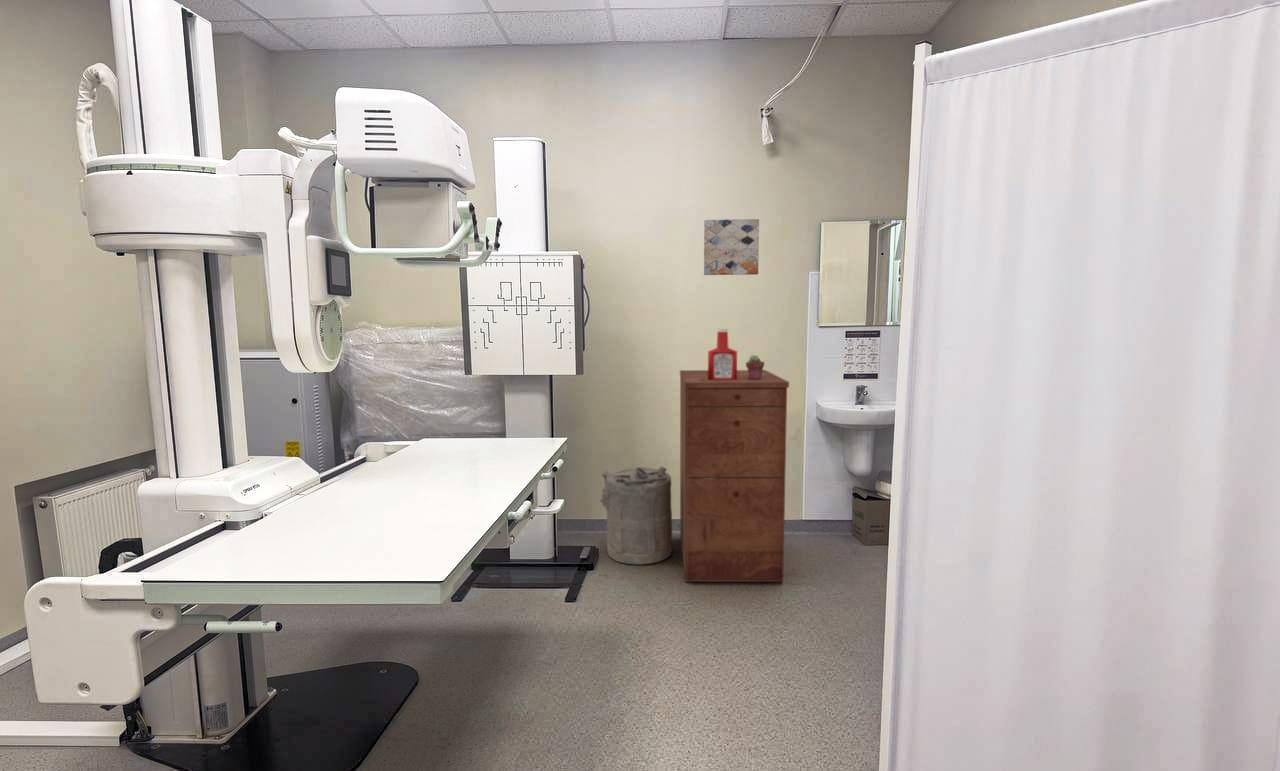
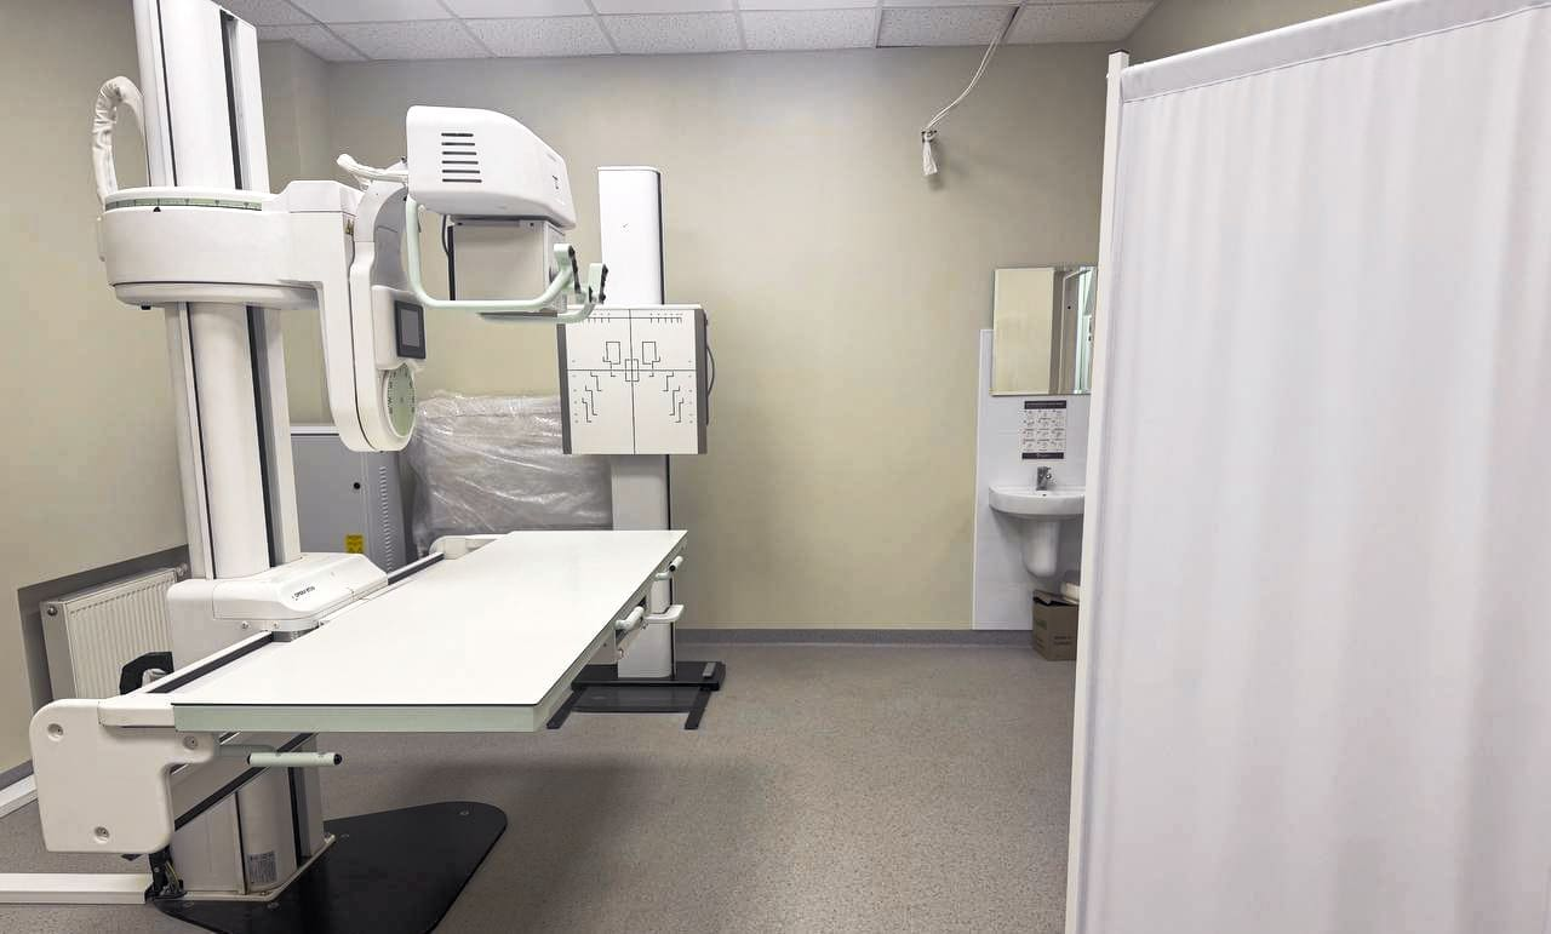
- potted succulent (755, 366)
- wall art (731, 247)
- filing cabinet (728, 469)
- laundry hamper (635, 509)
- soap bottle (722, 353)
